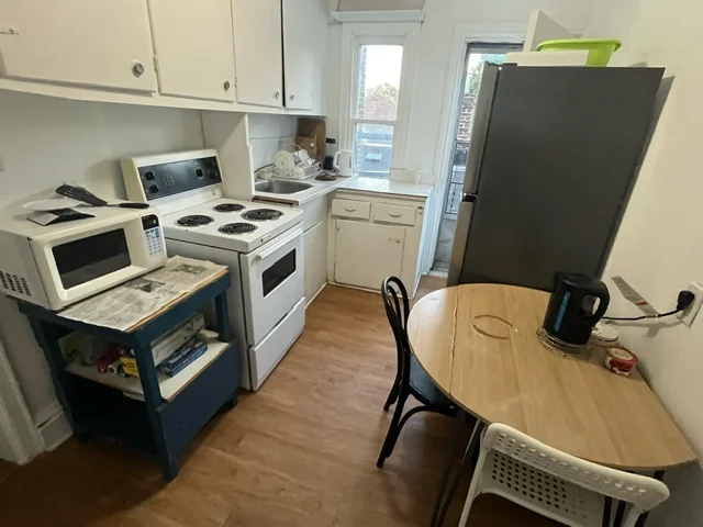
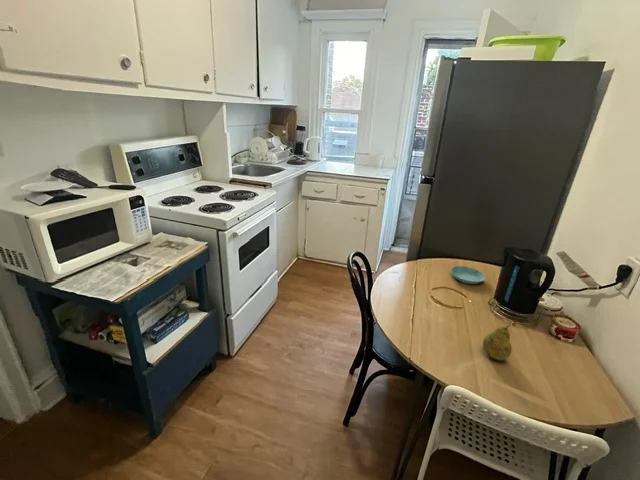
+ saucer (467, 275)
+ fruit (498, 341)
